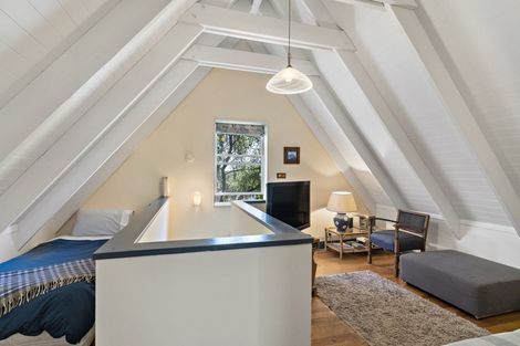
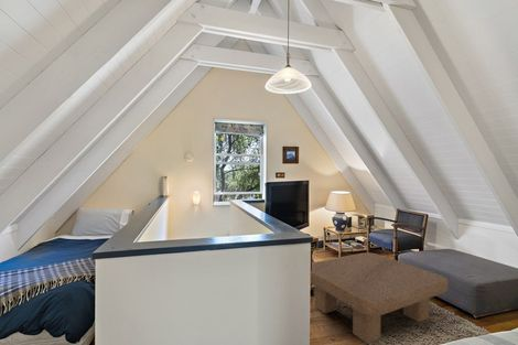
+ coffee table (369, 291)
